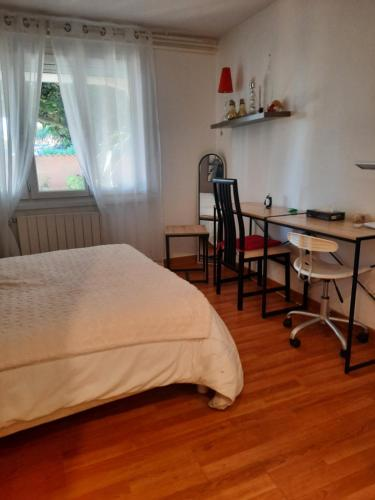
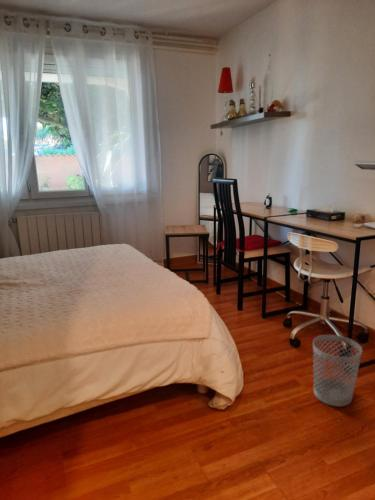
+ wastebasket (335, 370)
